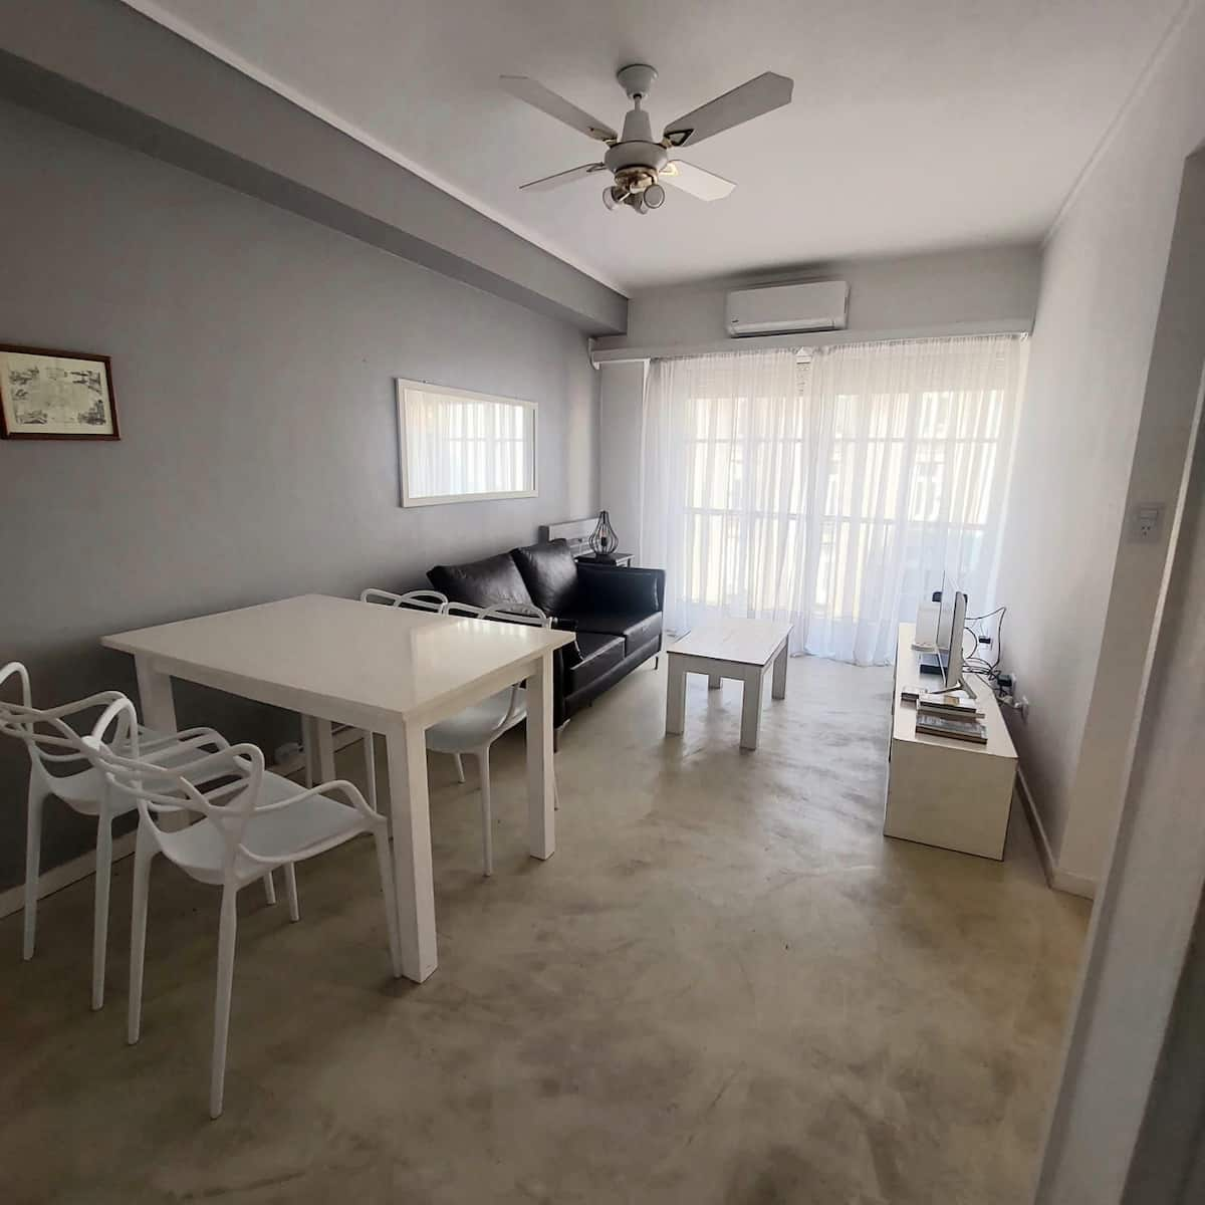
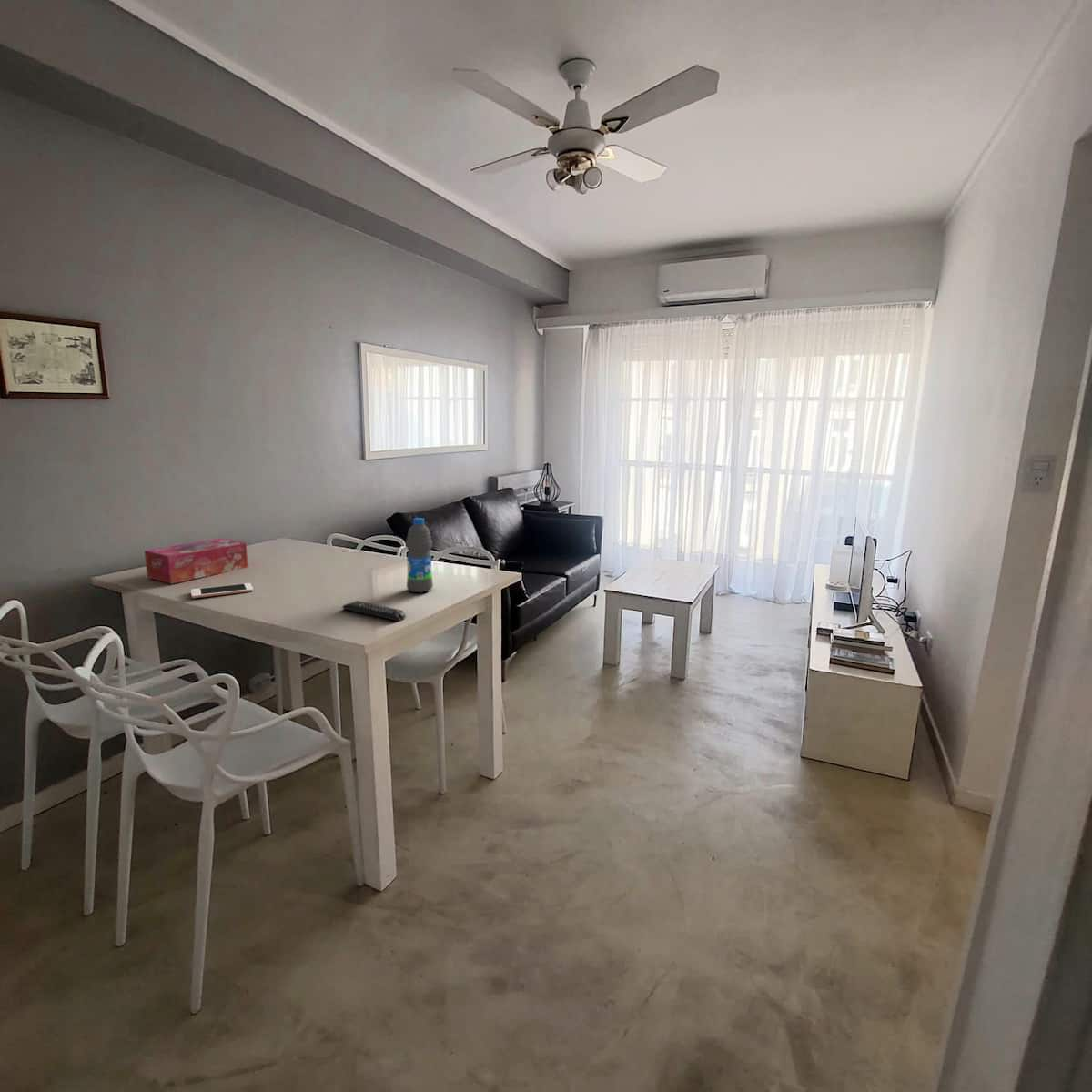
+ cell phone (222, 590)
+ water bottle (419, 554)
+ remote control (373, 610)
+ tissue box (198, 559)
